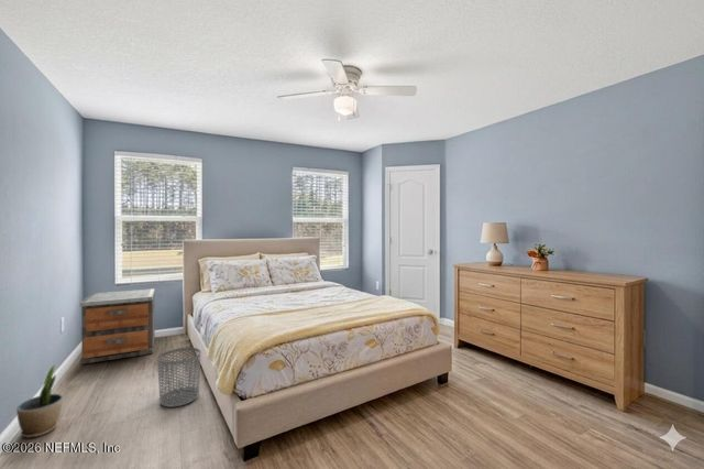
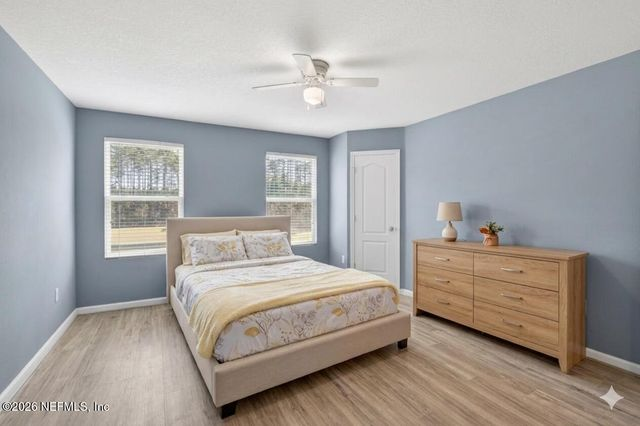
- nightstand (120, 323)
- waste bin (179, 375)
- potted plant (40, 400)
